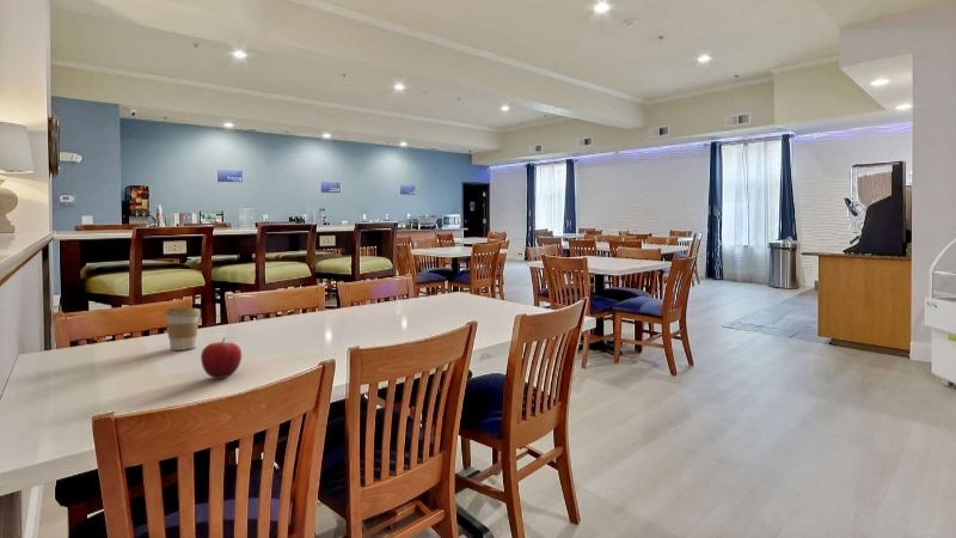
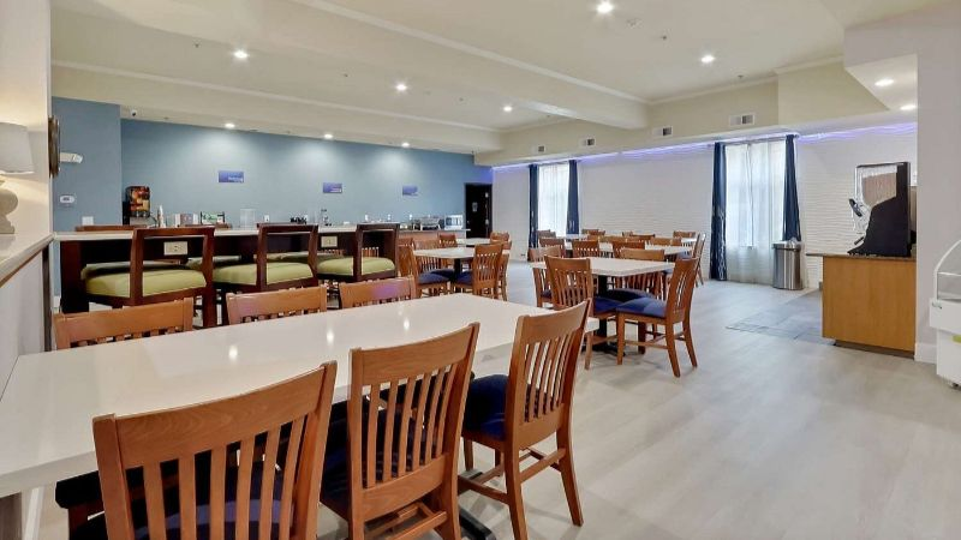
- fruit (221, 357)
- coffee cup (183, 326)
